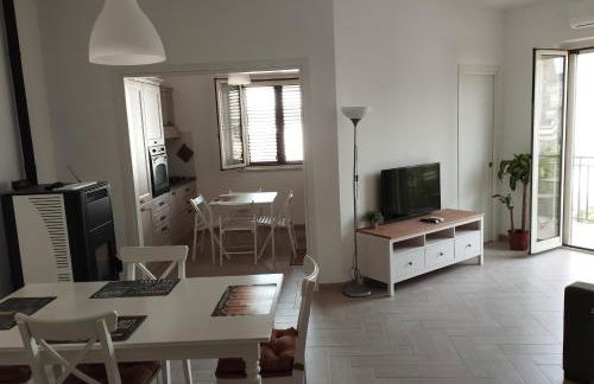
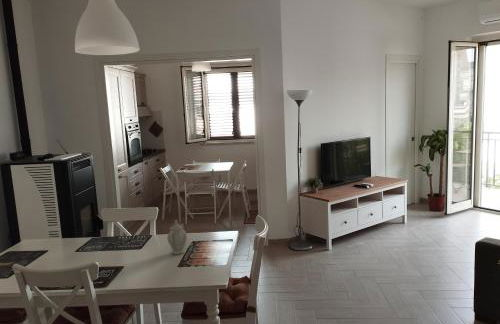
+ chinaware (177, 235)
